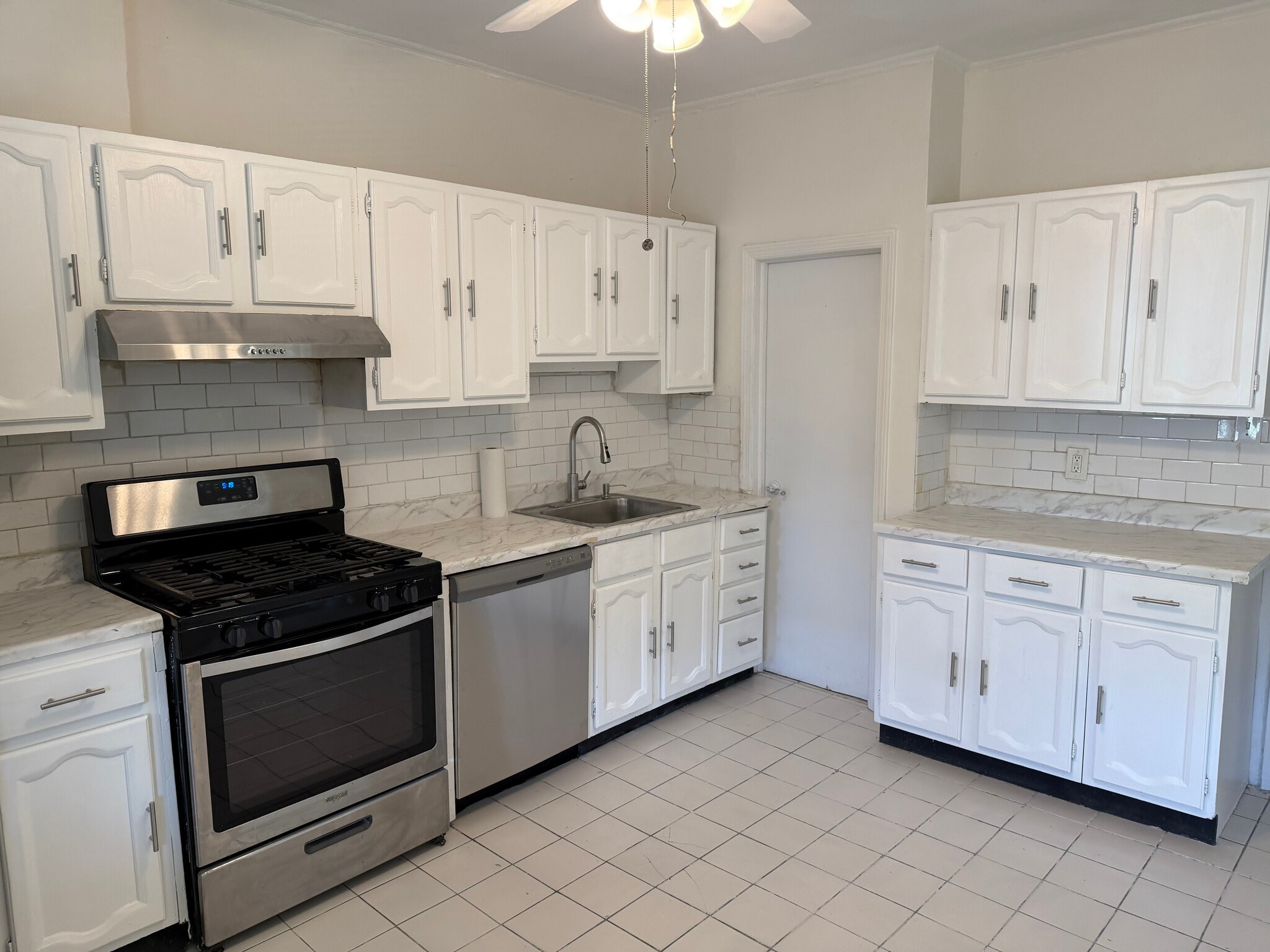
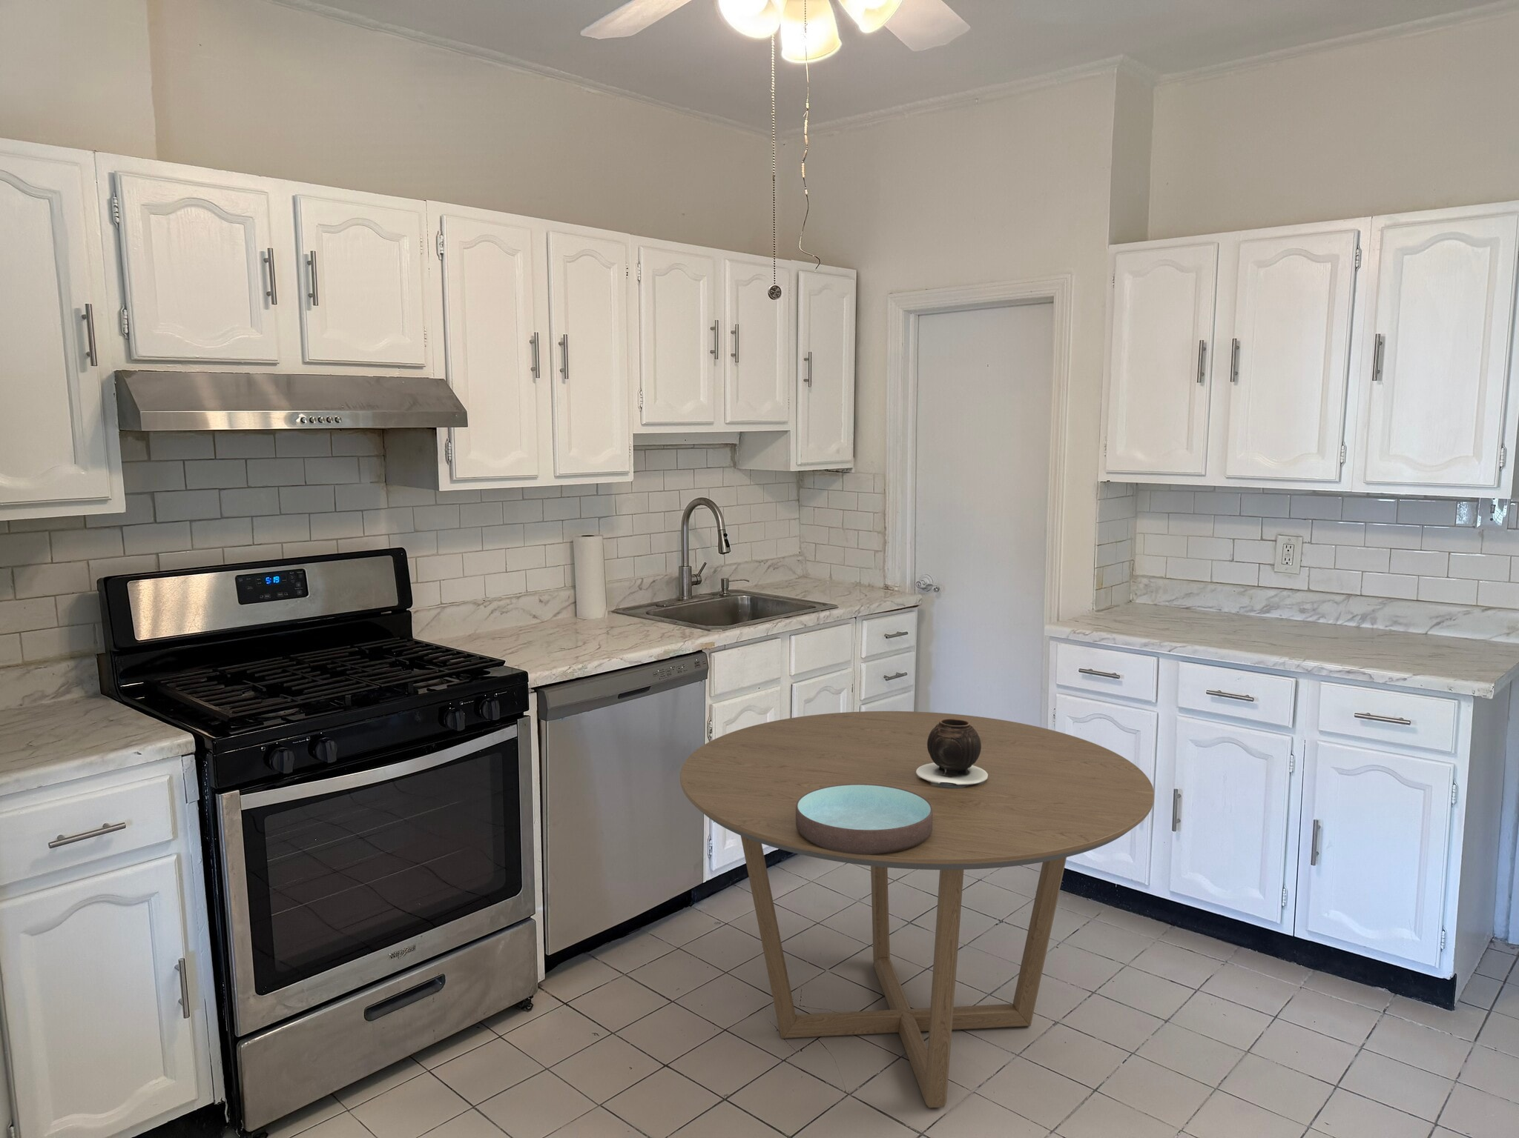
+ bowl (864, 816)
+ dining table (887, 901)
+ vase (952, 748)
